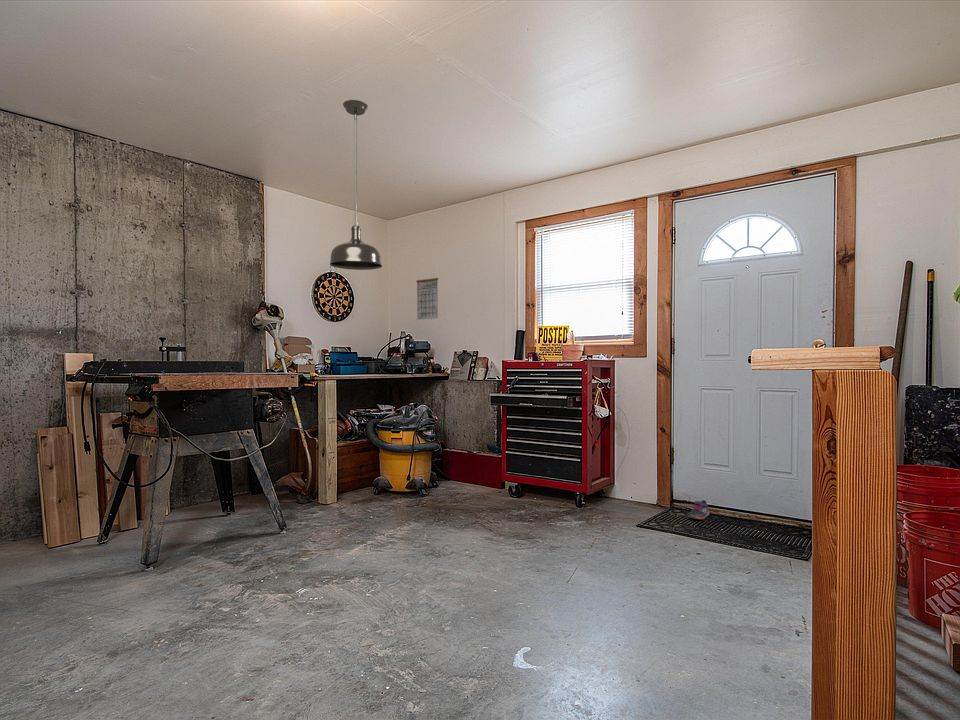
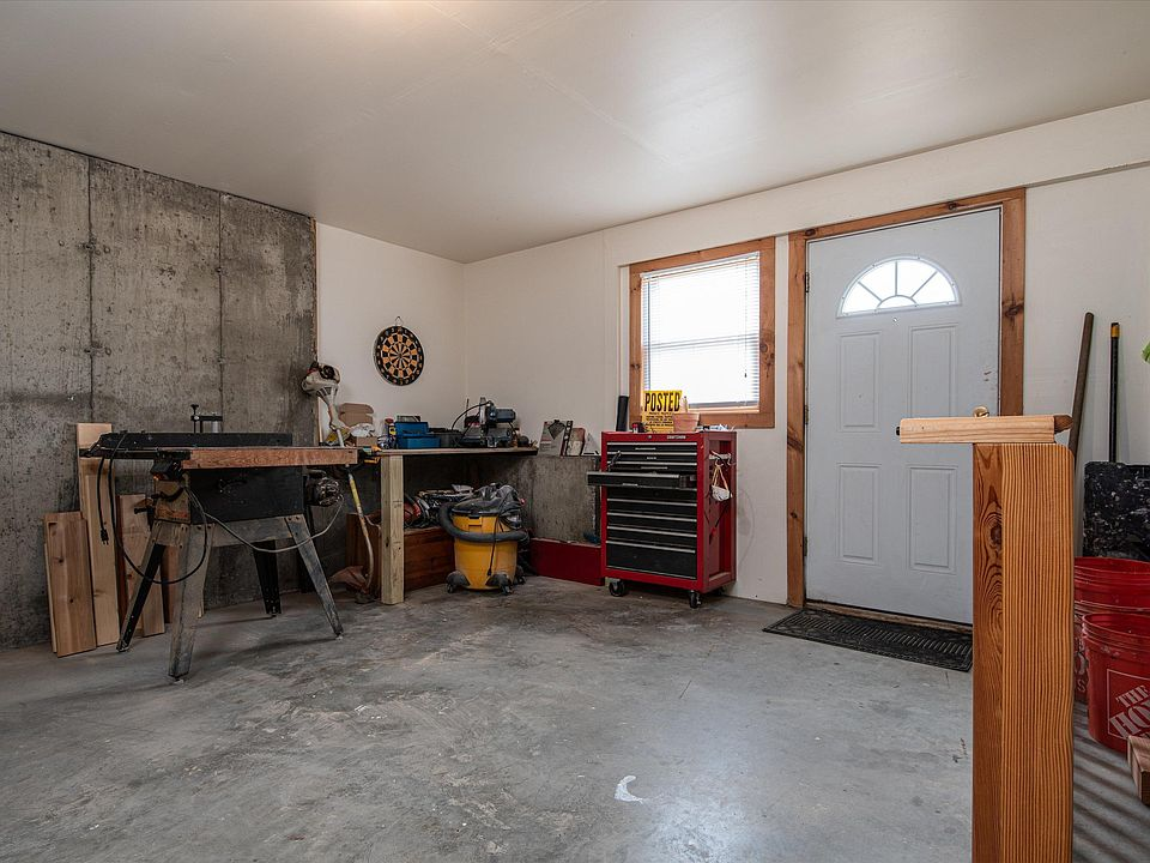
- shoe (698, 509)
- calendar (427, 294)
- light fixture (355, 185)
